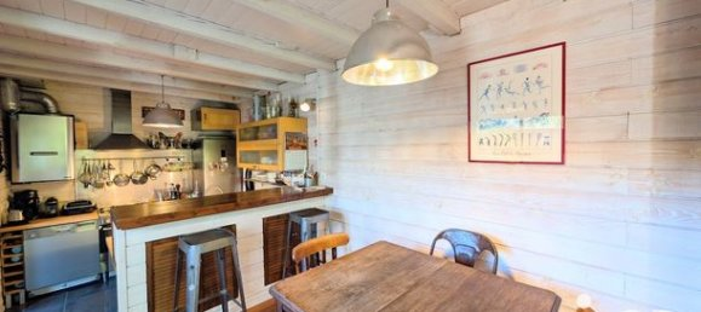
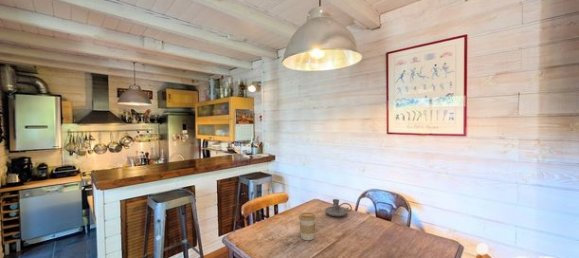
+ coffee cup (307, 225)
+ candle holder (338, 207)
